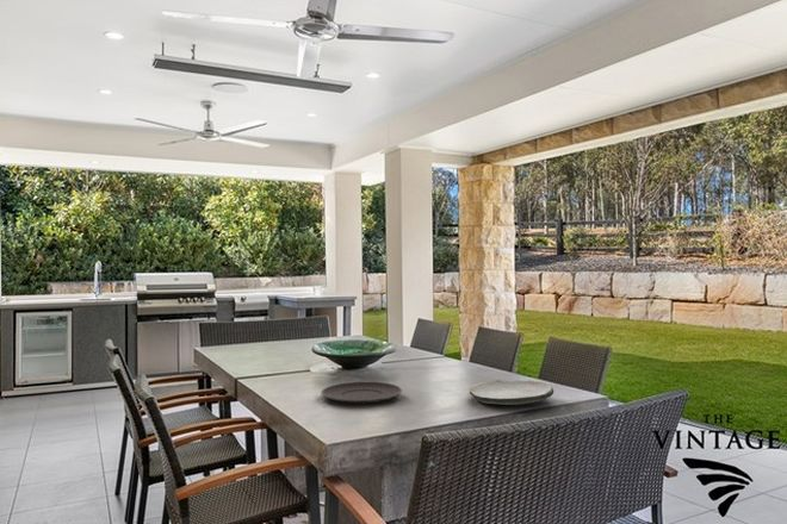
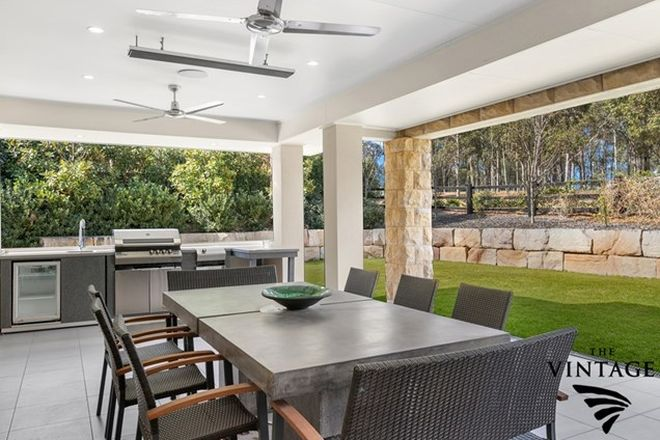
- plate (361, 393)
- plate (510, 392)
